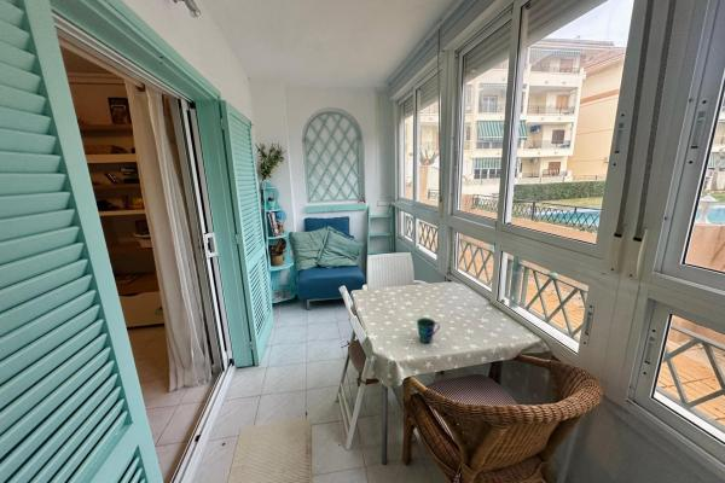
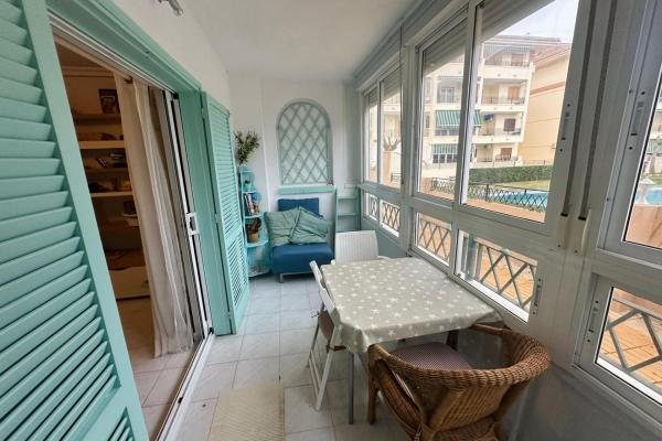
- cup (428, 331)
